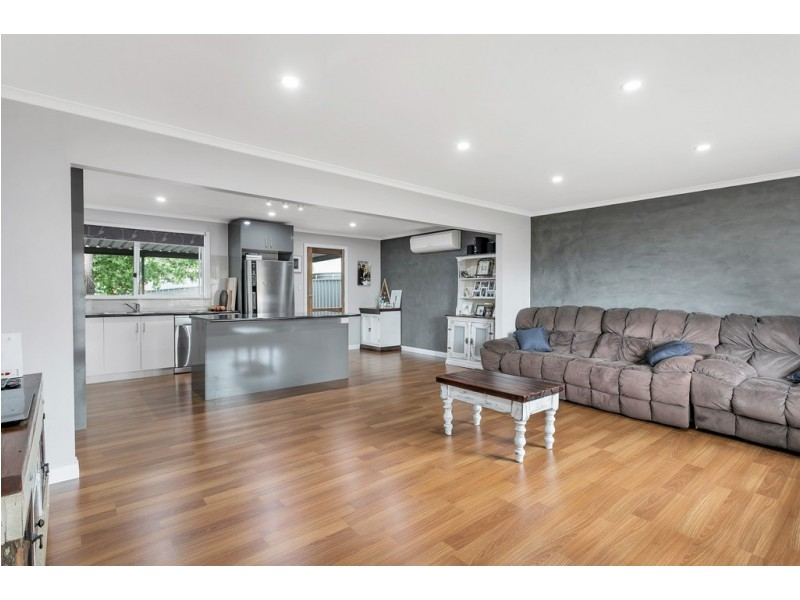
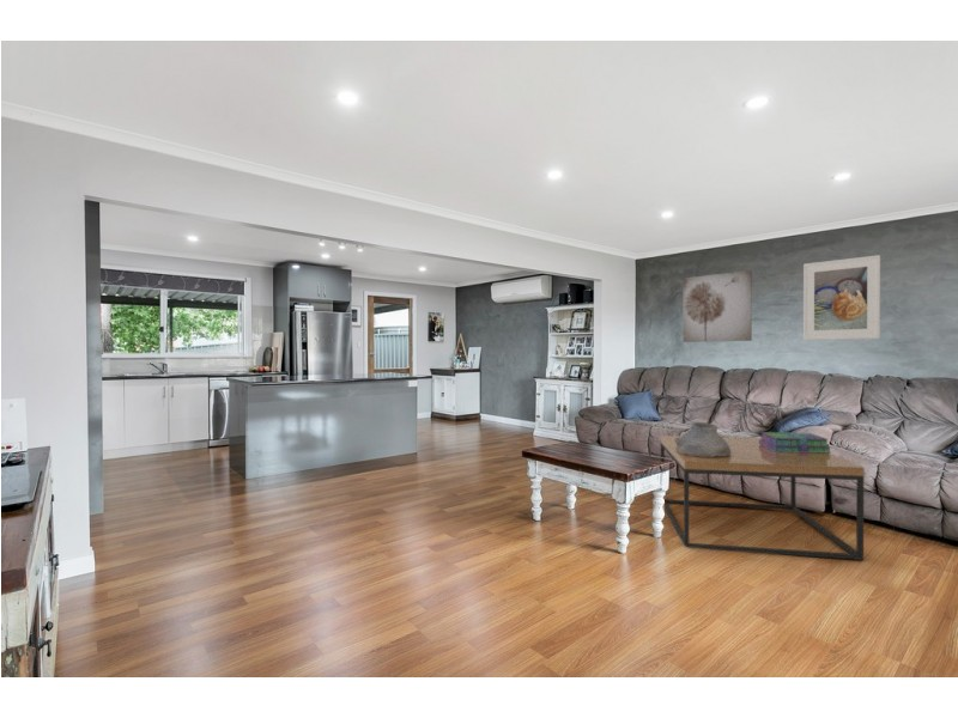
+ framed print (839, 299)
+ wall art (715, 308)
+ vase (702, 437)
+ stack of books (793, 442)
+ coffee table (747, 475)
